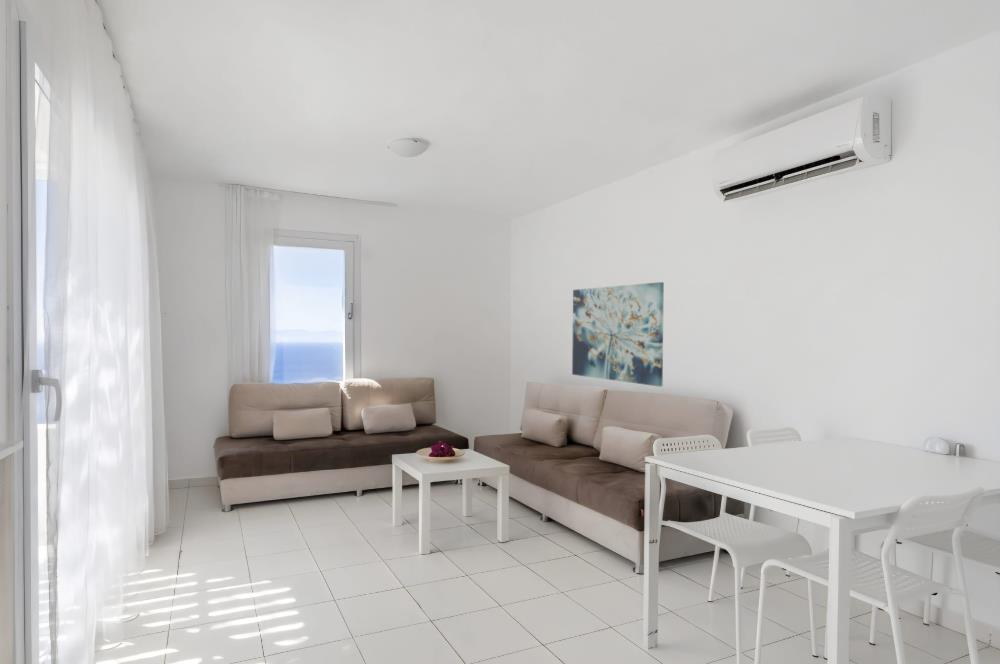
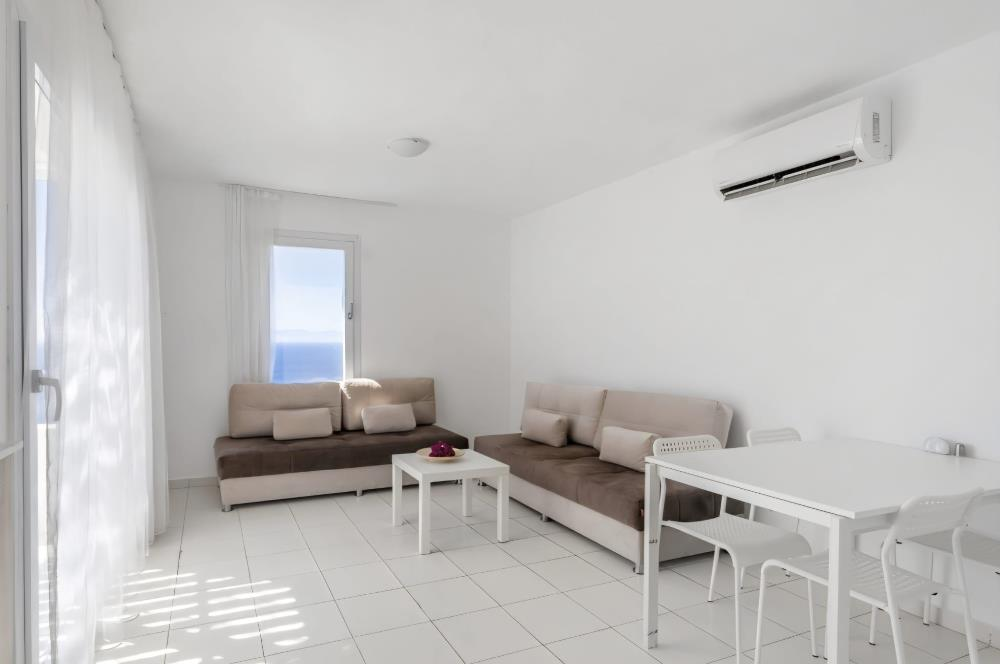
- wall art (613, 333)
